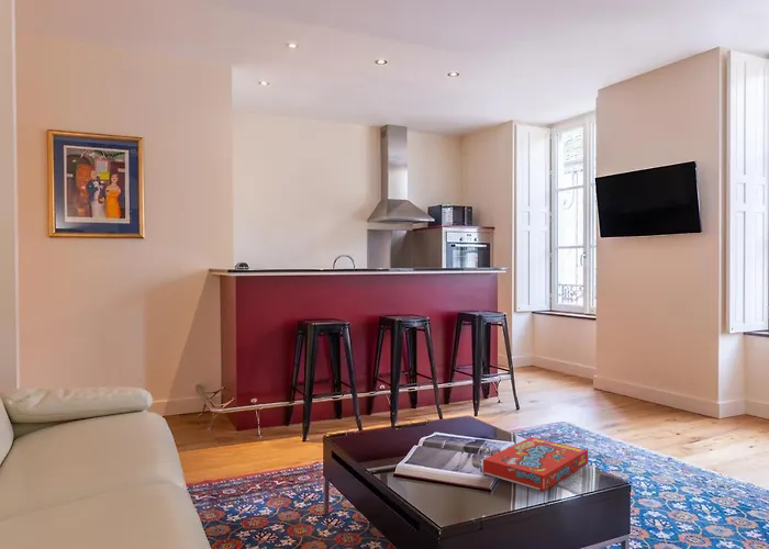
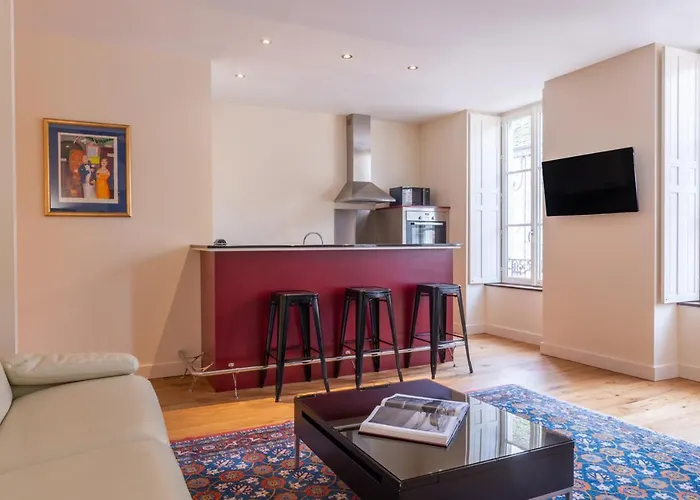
- snack box (536, 461)
